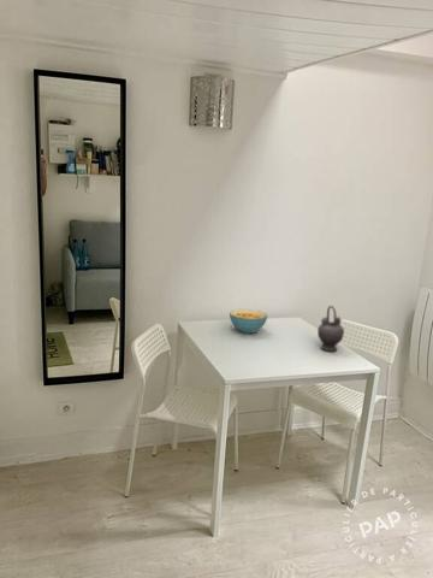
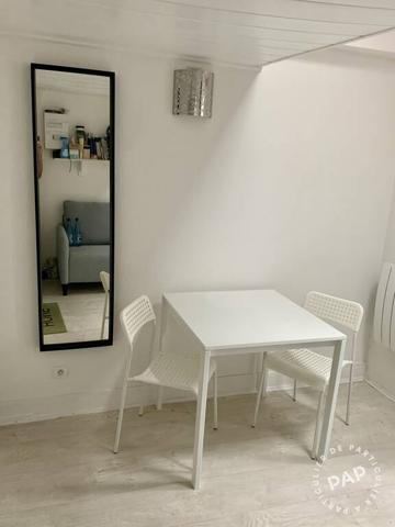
- teapot (330, 326)
- cereal bowl (248, 323)
